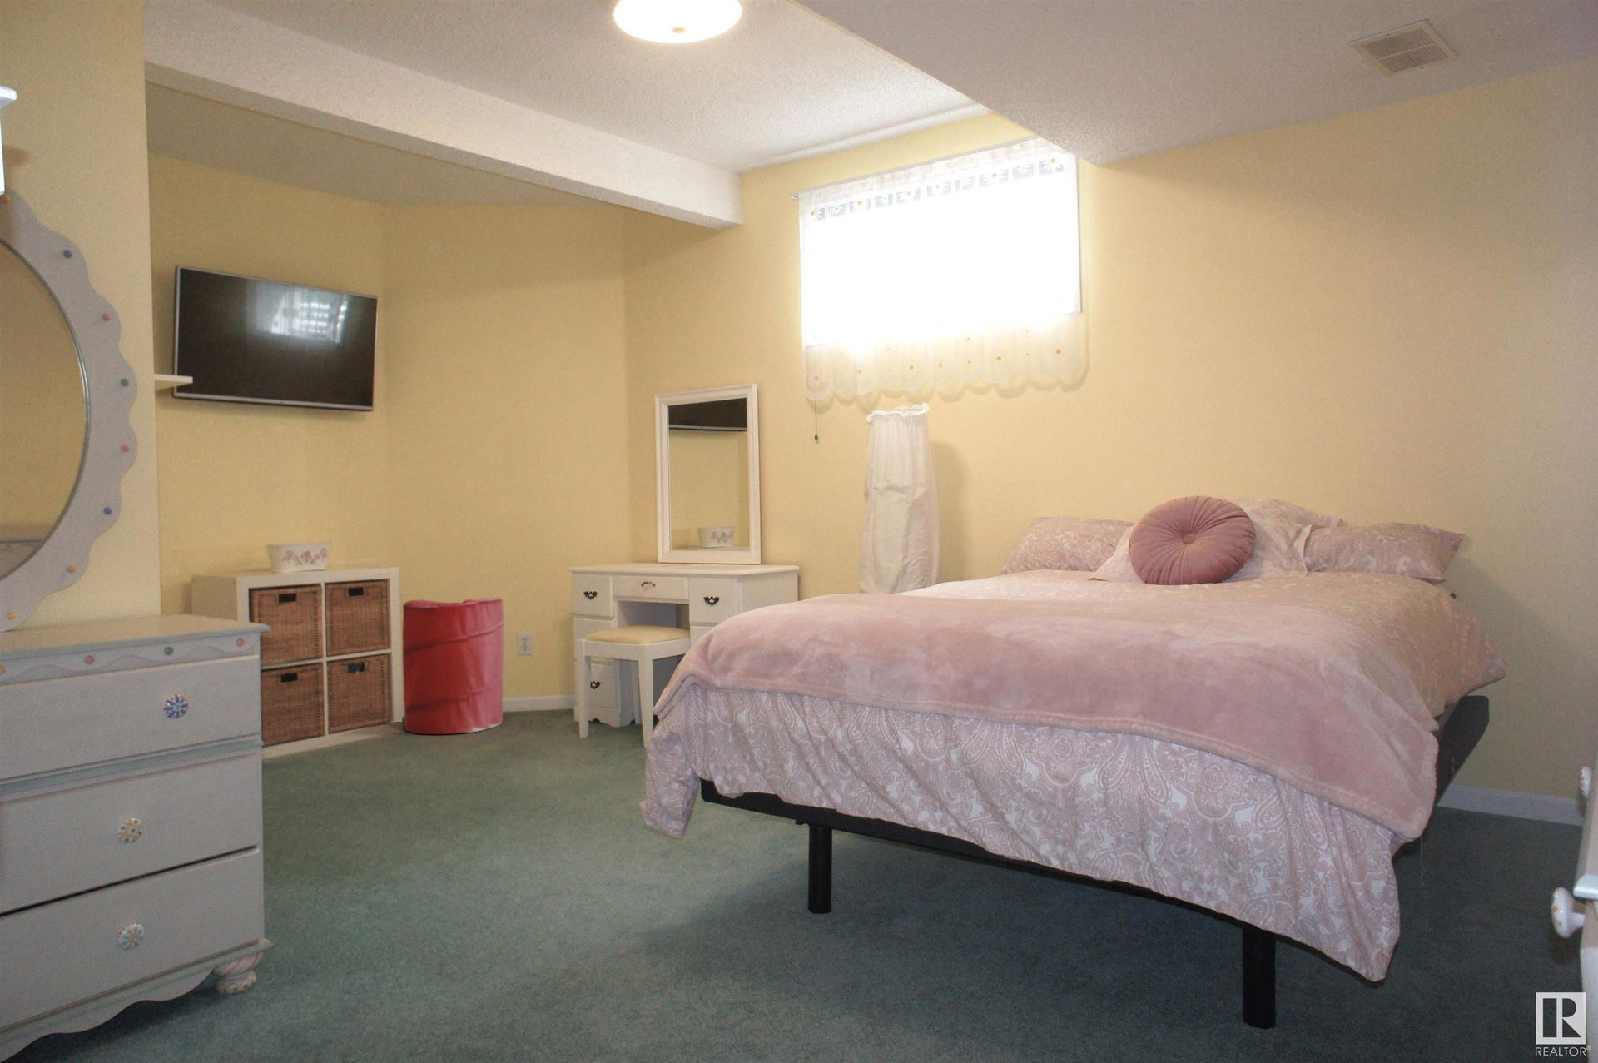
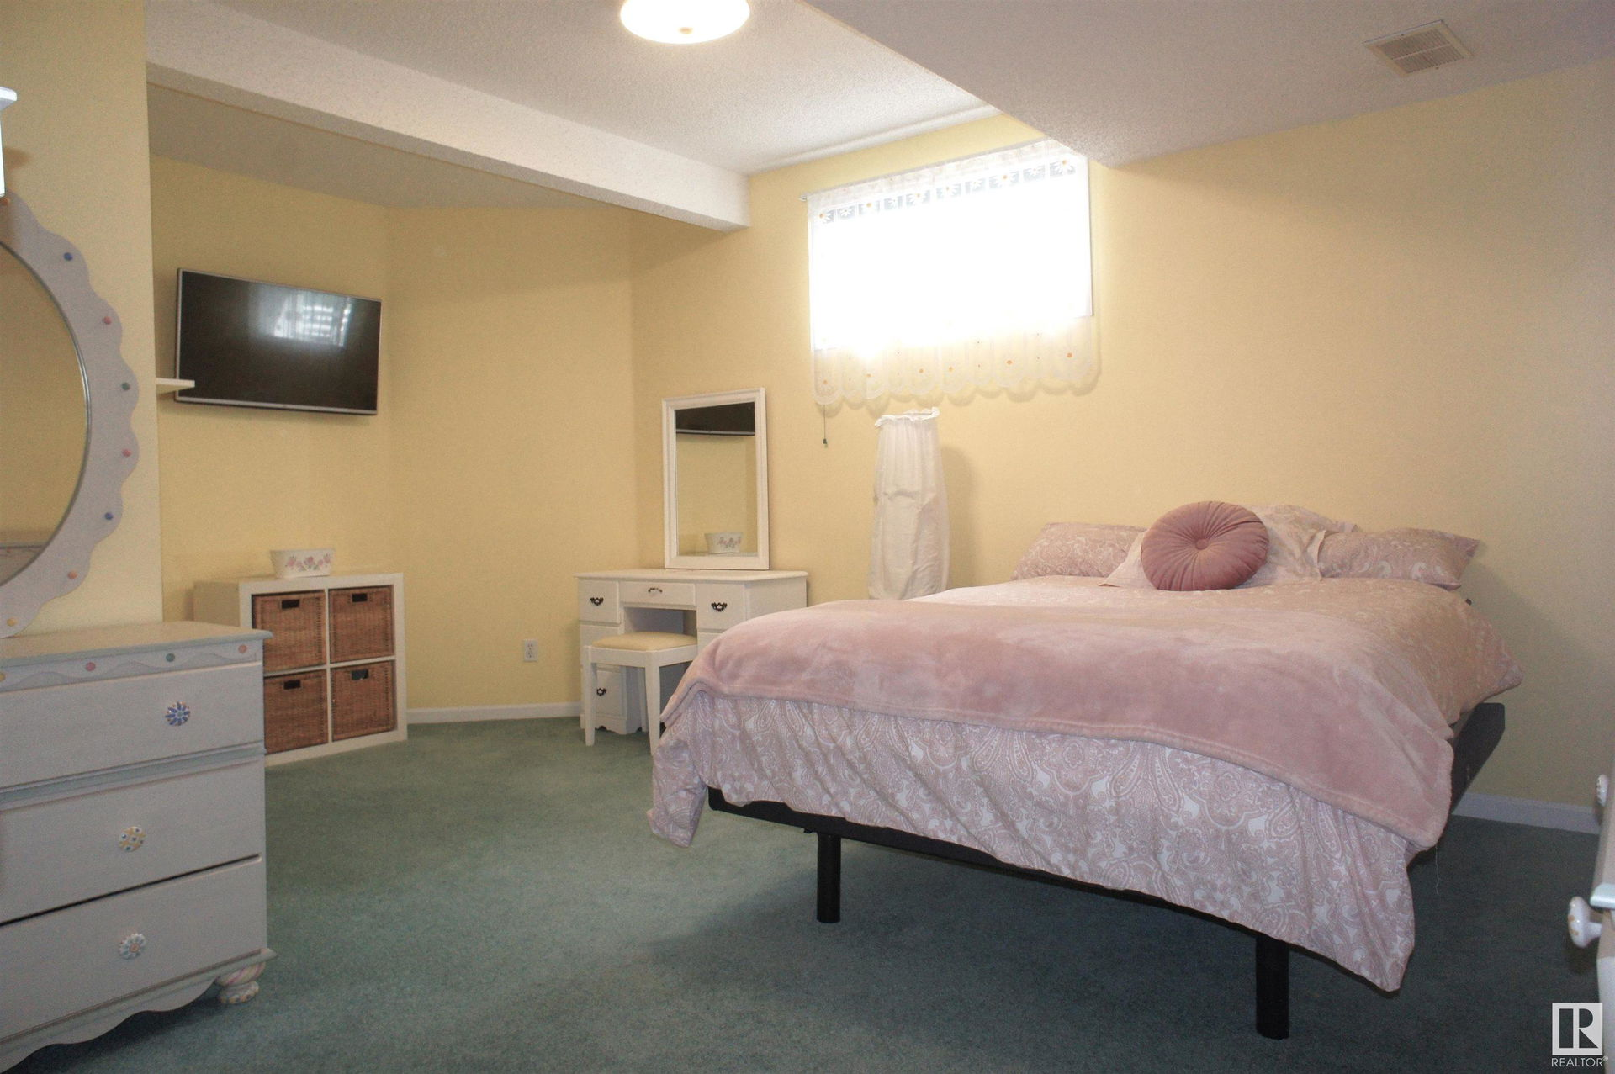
- laundry hamper (454, 660)
